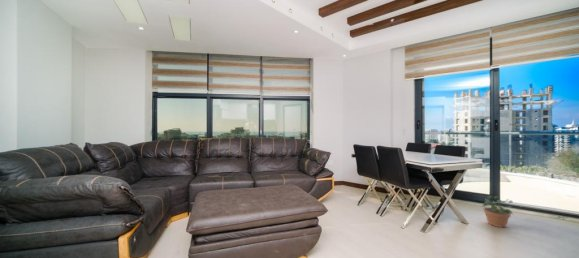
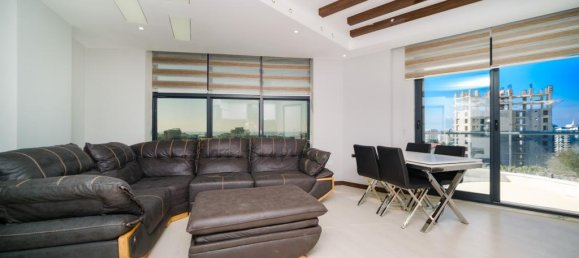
- potted plant (496, 211)
